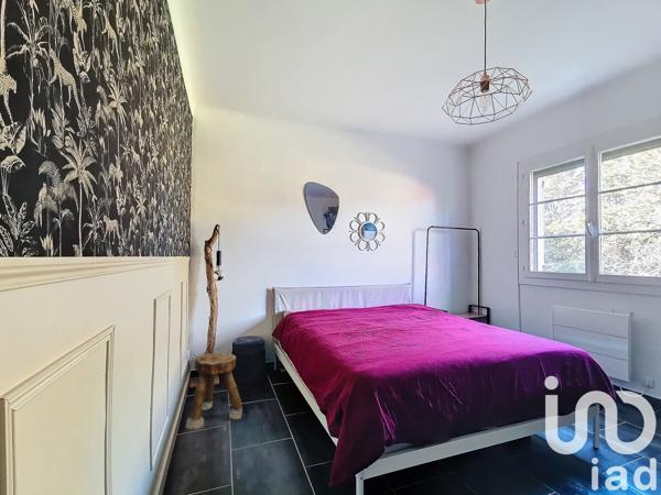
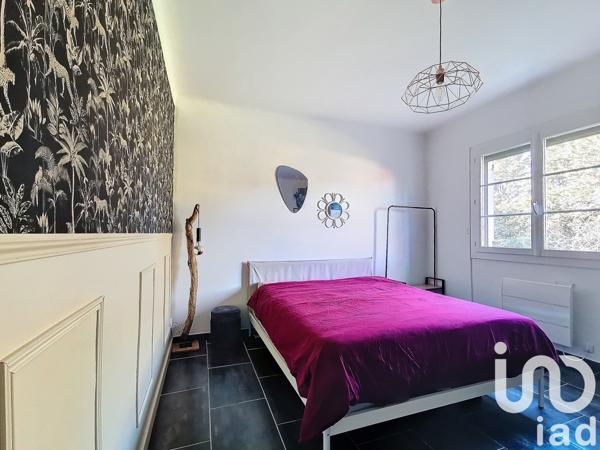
- stool (213, 385)
